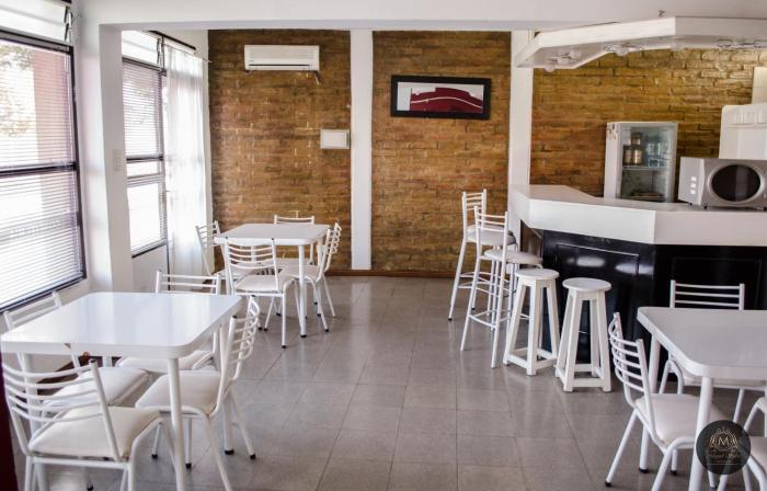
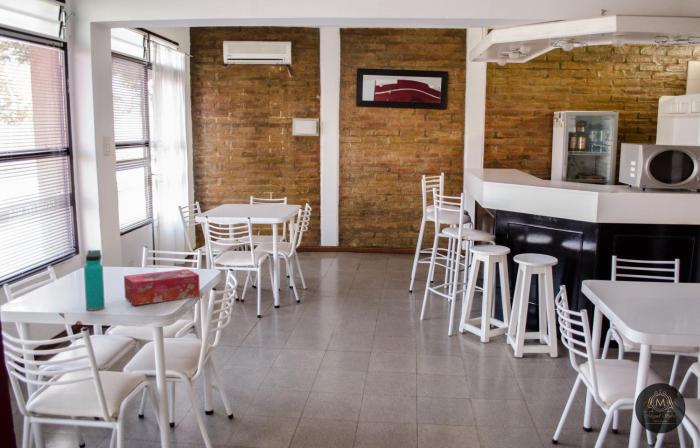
+ water bottle (94, 279)
+ tissue box (162, 286)
